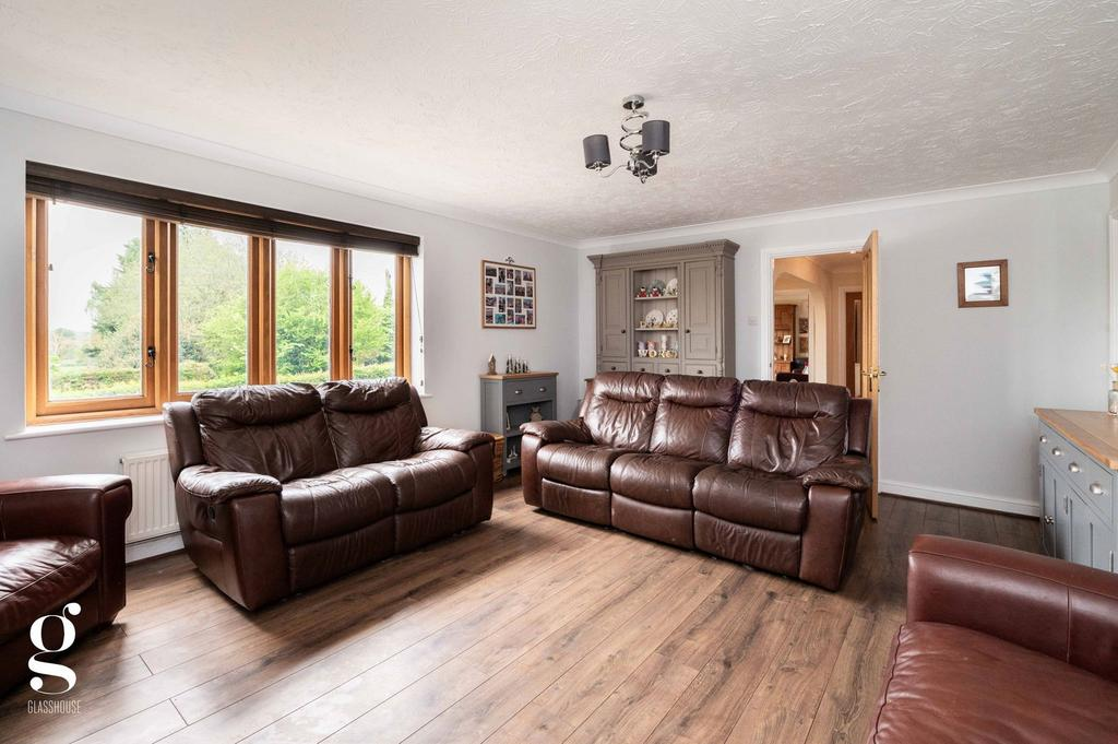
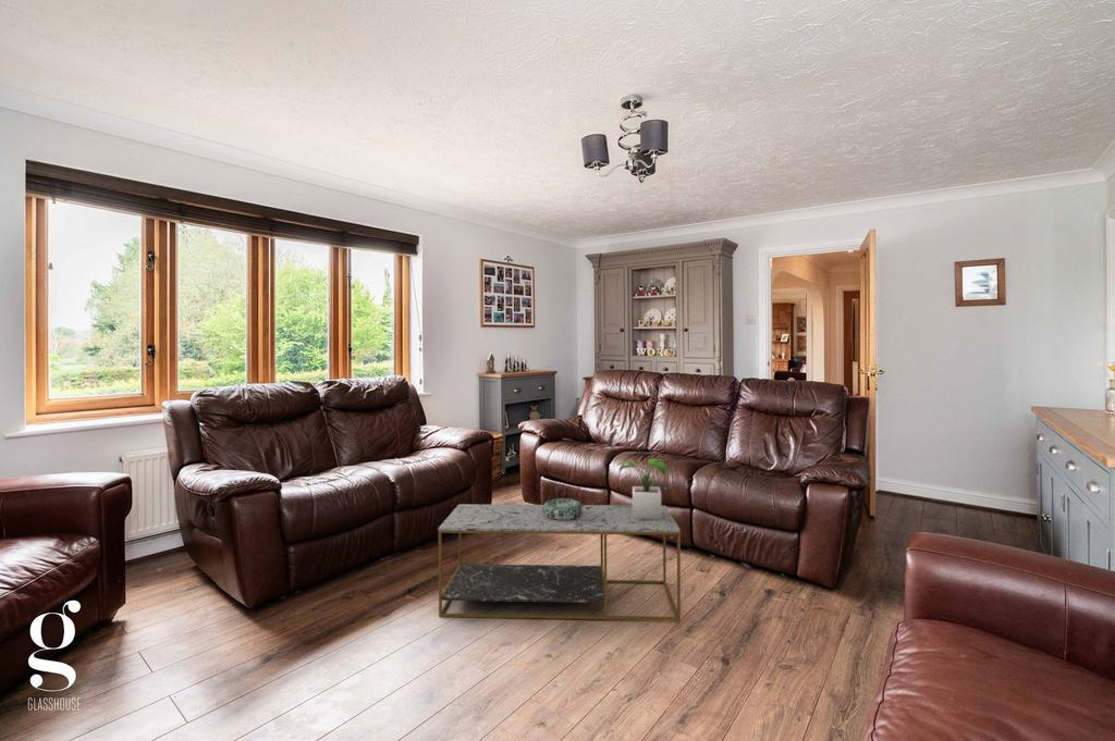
+ potted plant (646, 486)
+ coffee table (560, 565)
+ decorative bowl (562, 508)
